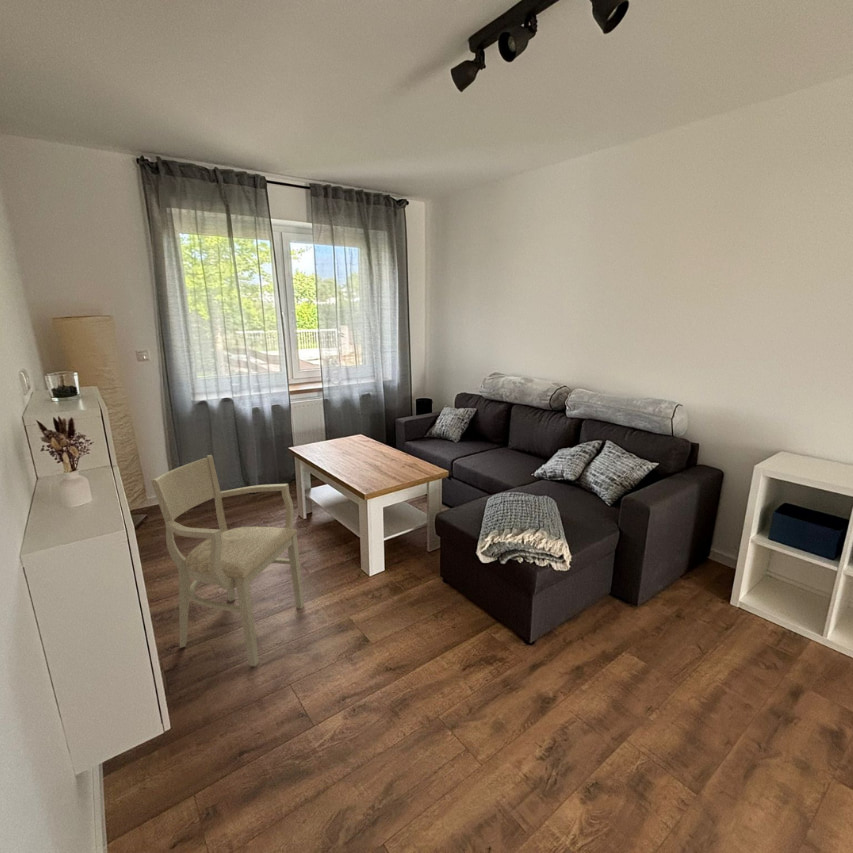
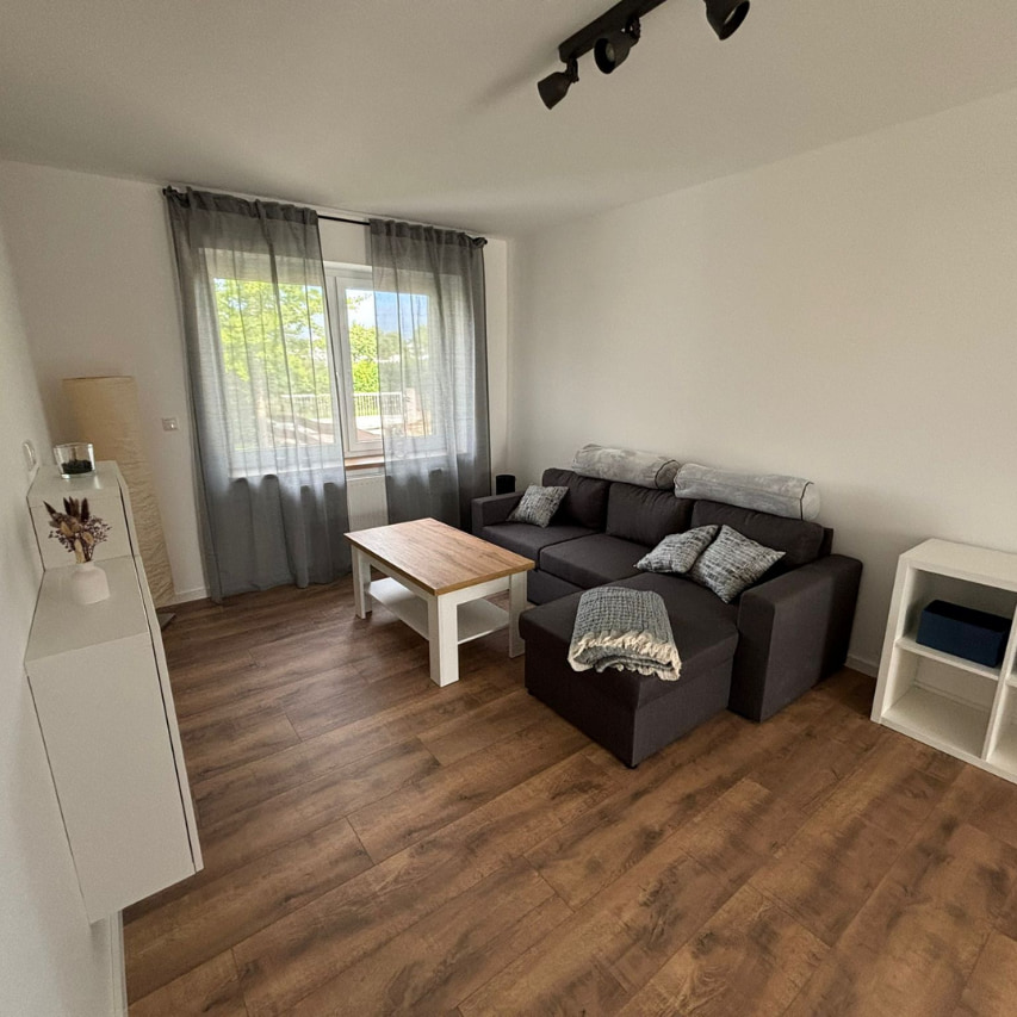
- armchair (228, 551)
